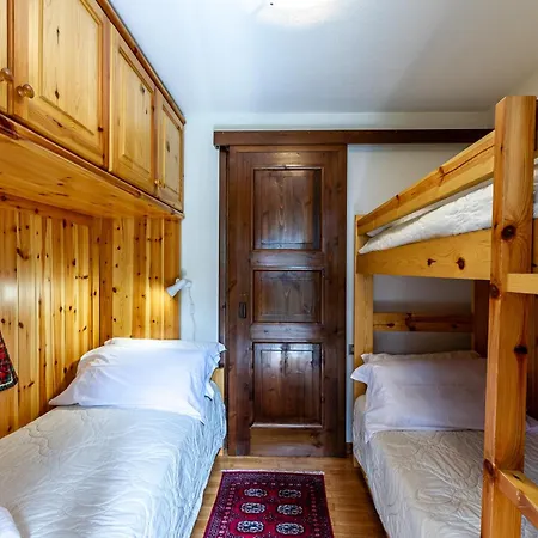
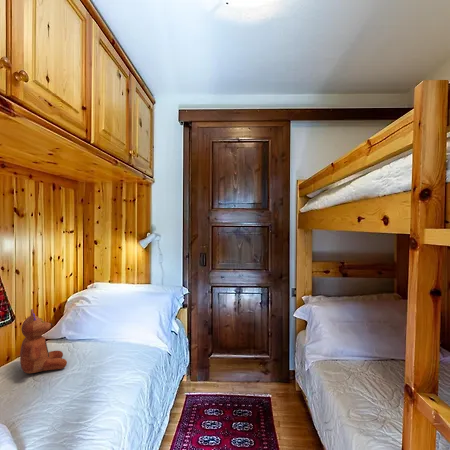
+ toy (43, 339)
